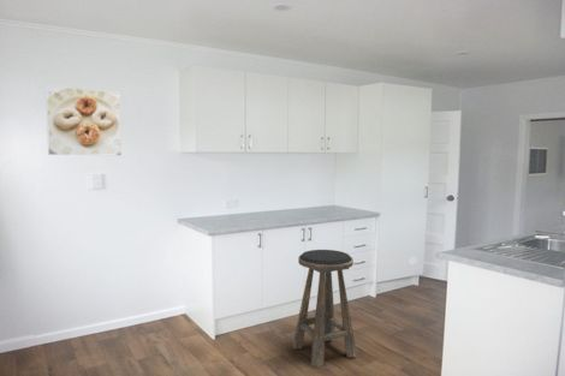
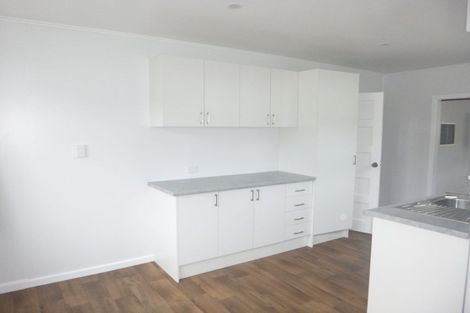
- stool (325, 303)
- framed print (84, 123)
